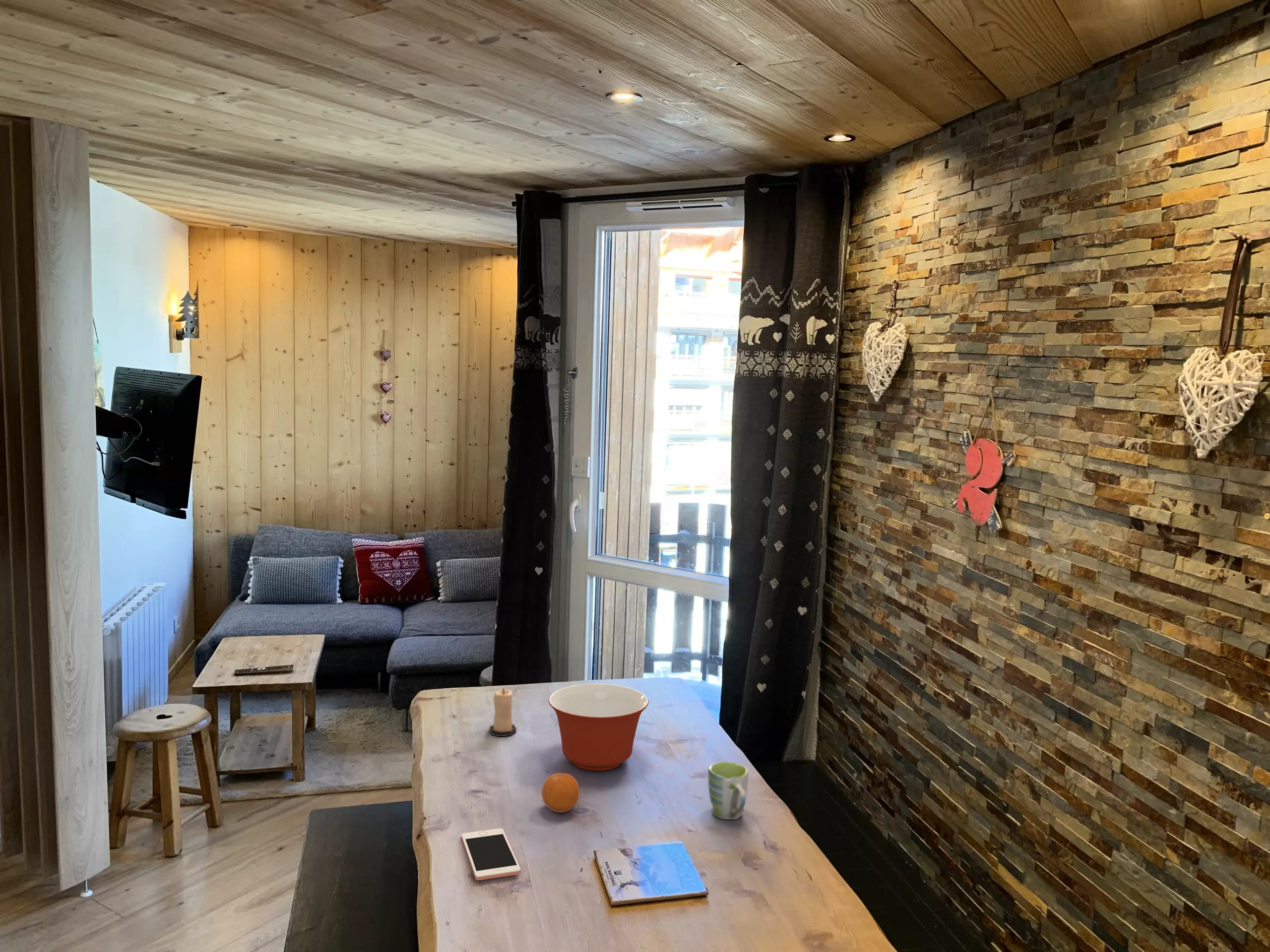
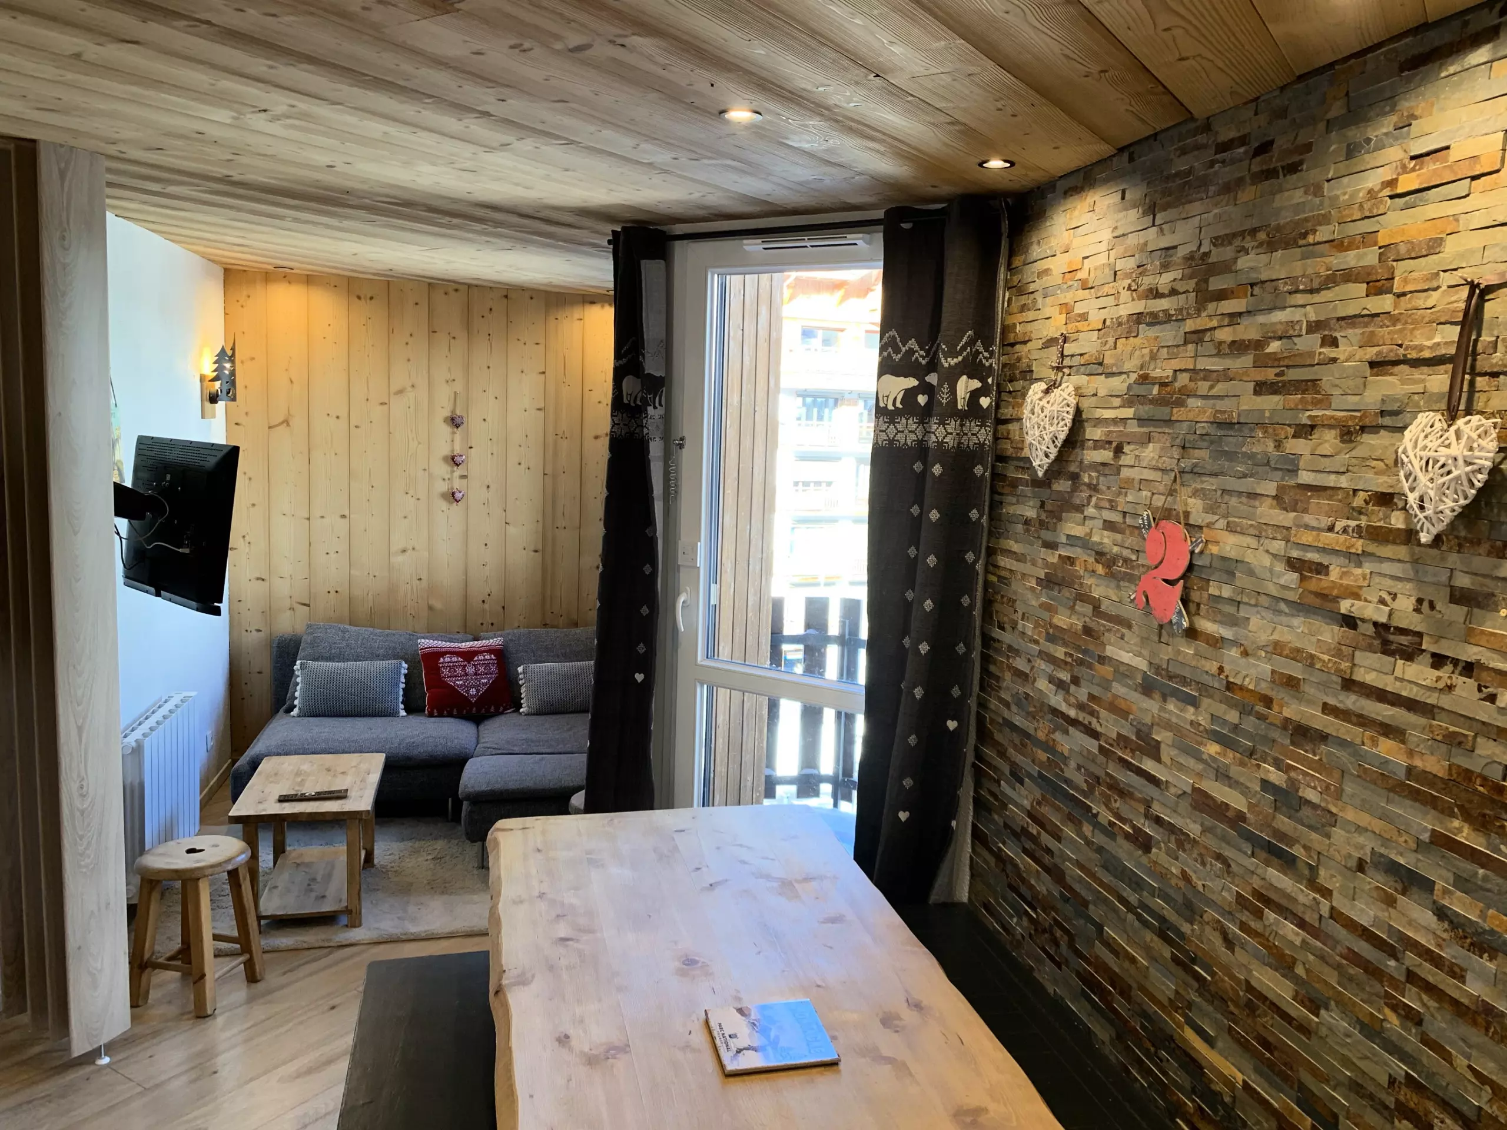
- candle (503, 710)
- mixing bowl (598, 730)
- fruit (561, 792)
- cell phone (490, 853)
- mug (731, 793)
